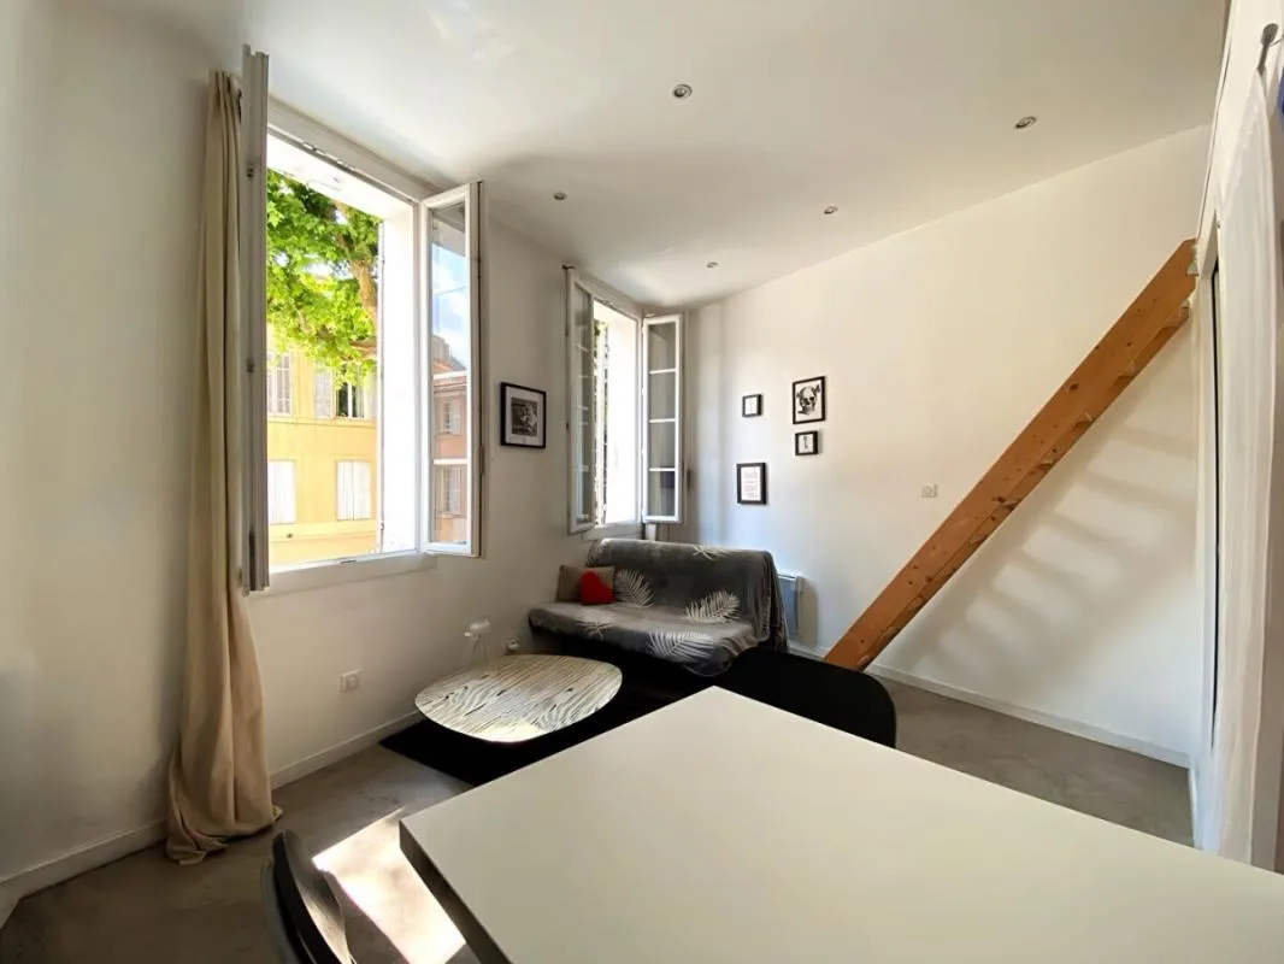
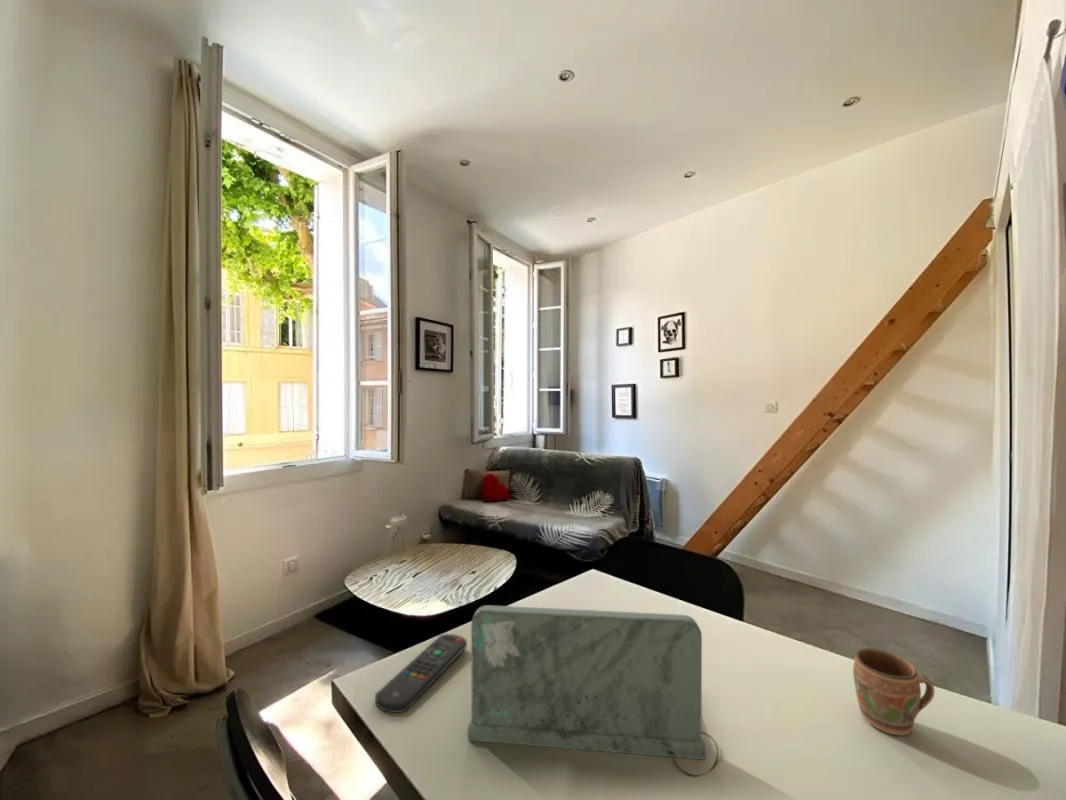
+ remote control (425, 668)
+ laptop (589, 650)
+ mug (890, 693)
